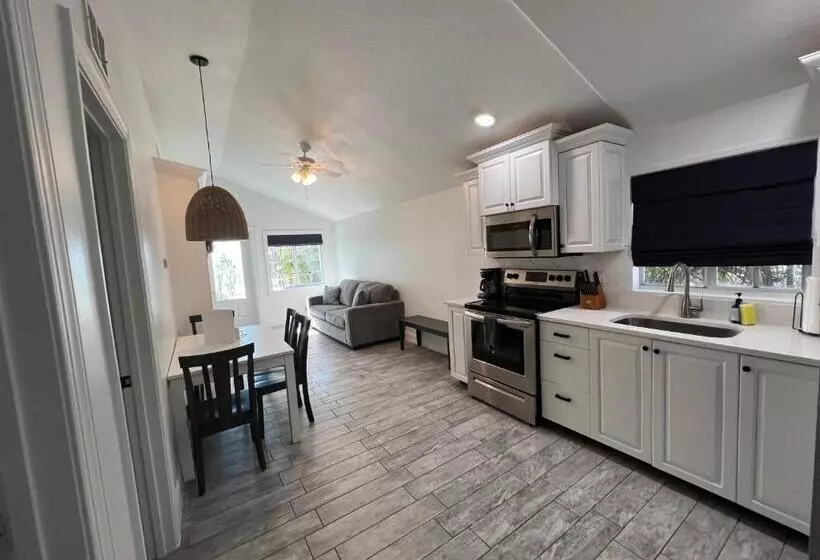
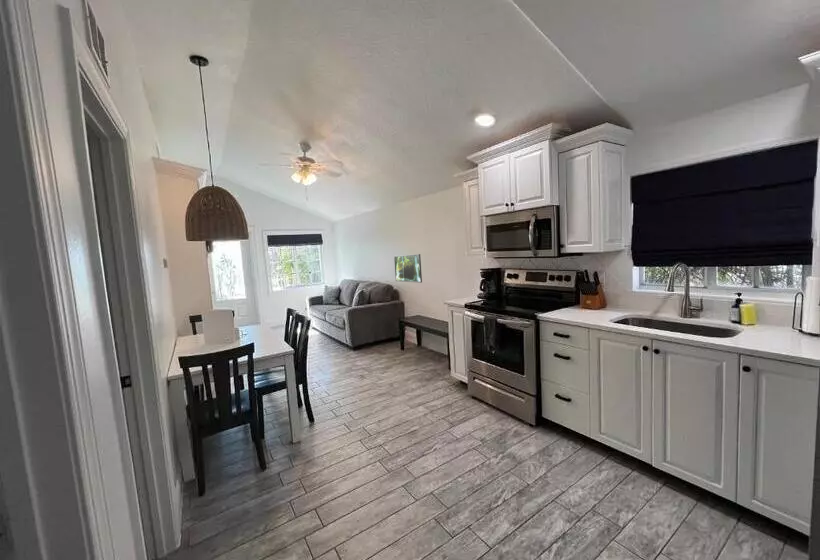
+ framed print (407, 268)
